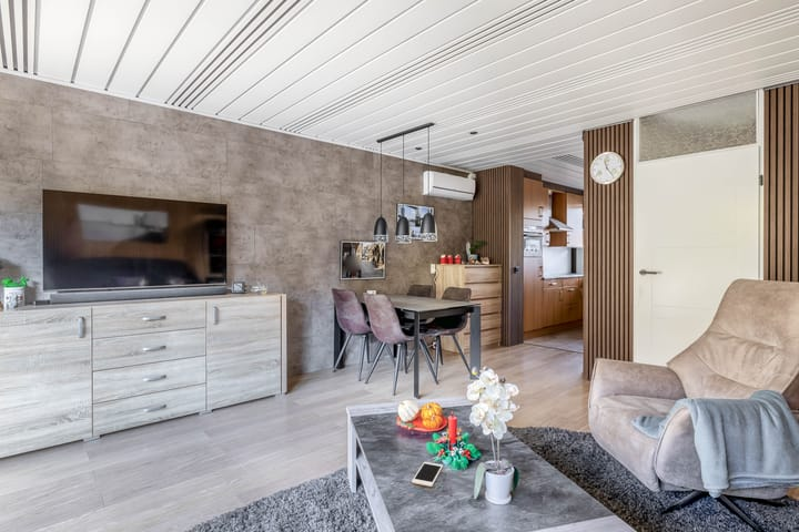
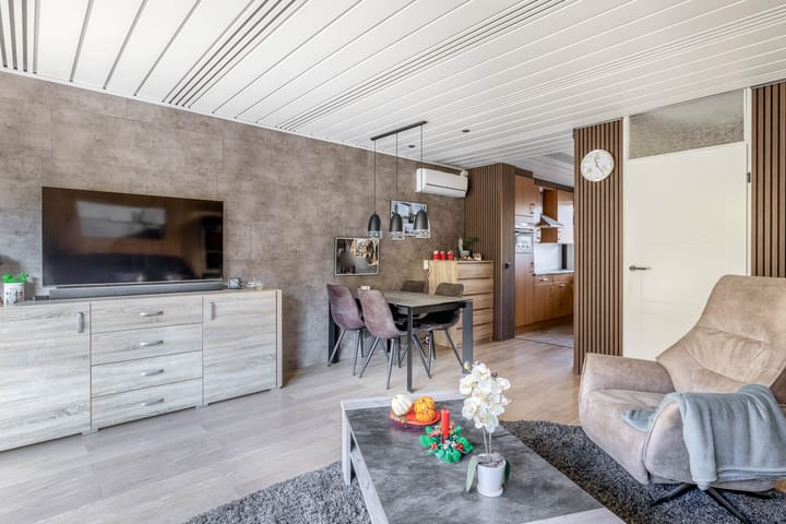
- cell phone (427, 473)
